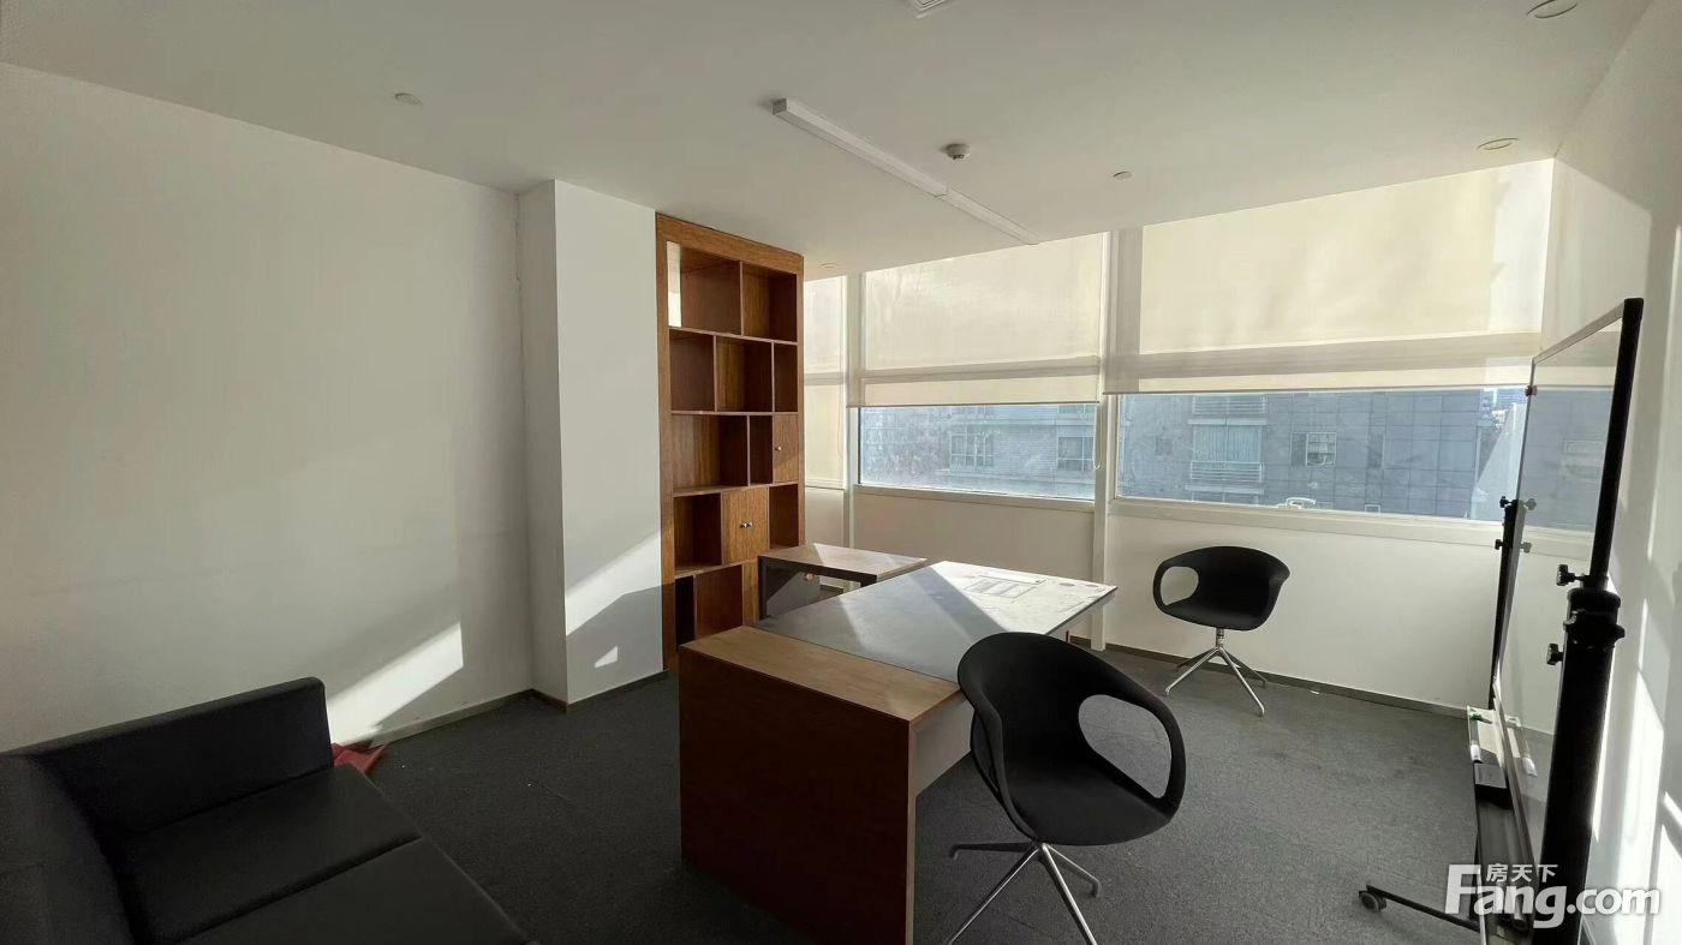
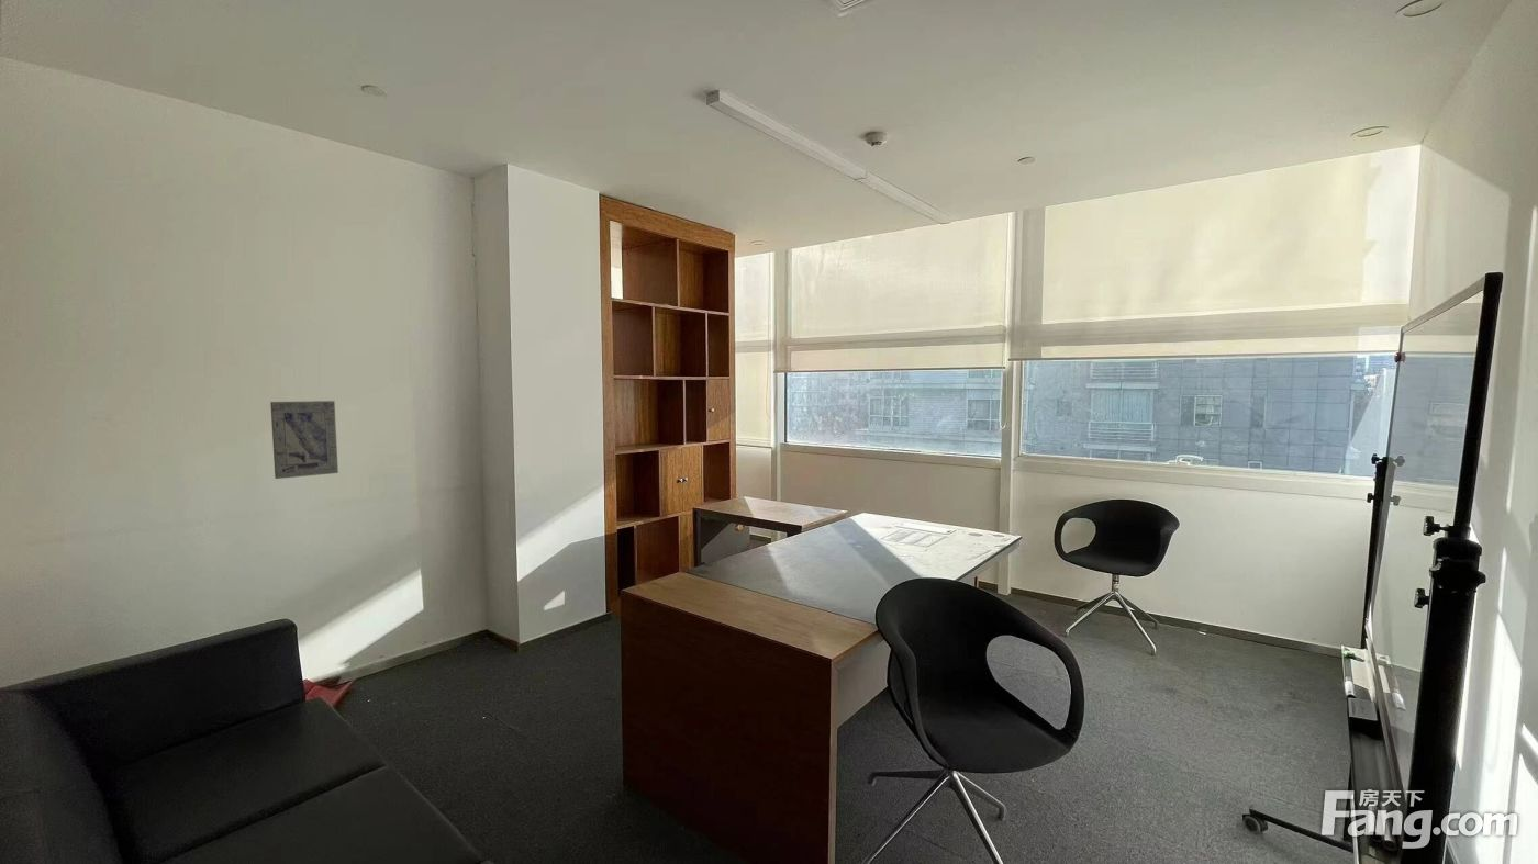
+ wall art (305, 438)
